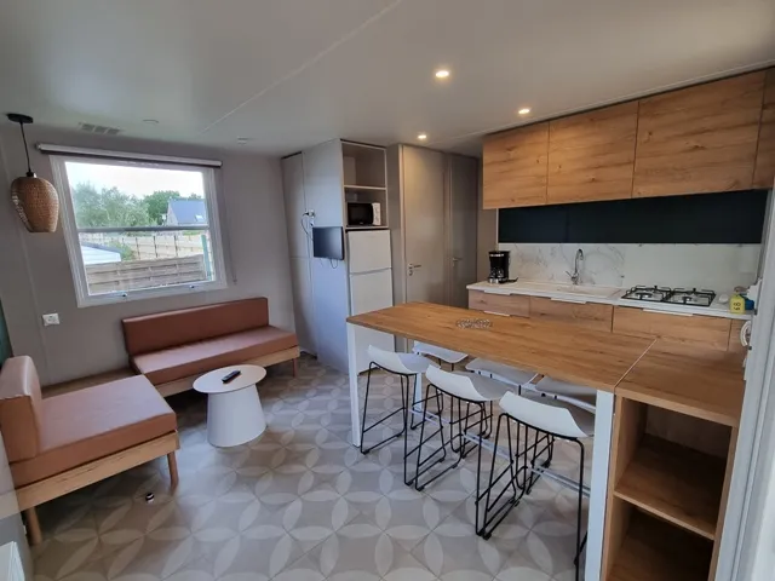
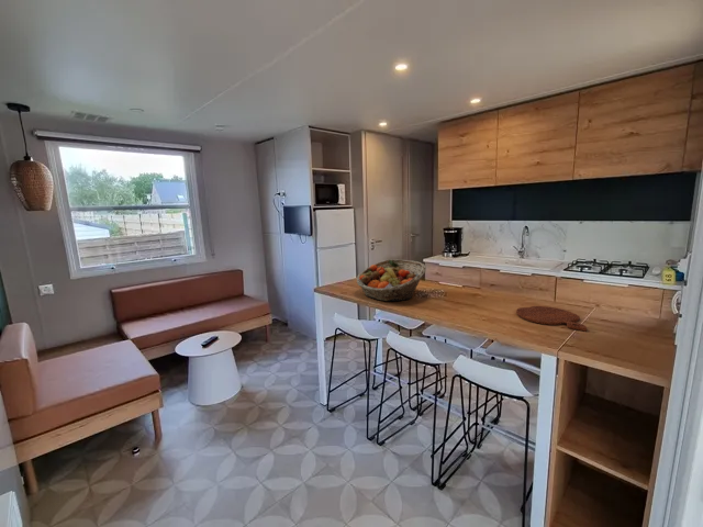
+ fruit basket (390, 279)
+ cutting board (554, 317)
